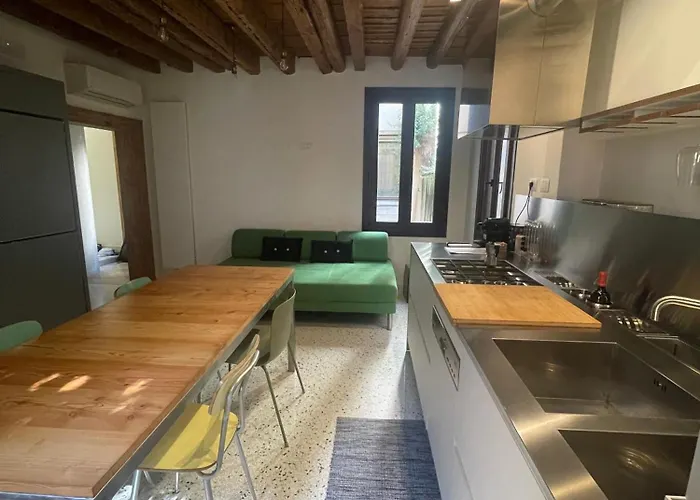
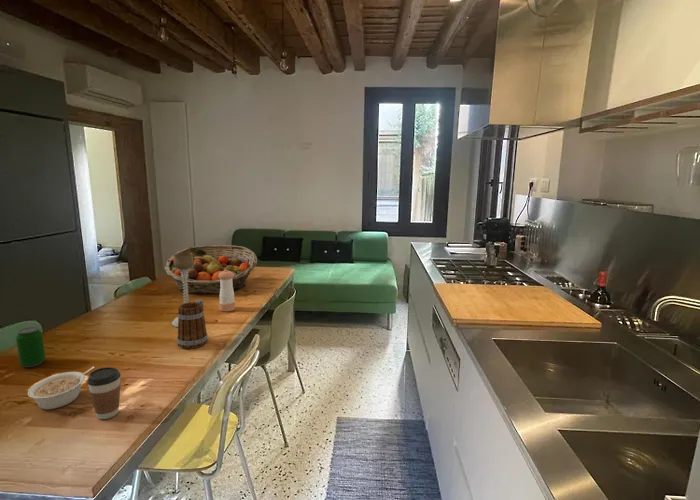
+ candle holder (185, 288)
+ pepper shaker (226, 289)
+ beverage can (30, 347)
+ coffee cup (105, 393)
+ mug (194, 322)
+ legume (59, 389)
+ fruit basket (212, 268)
